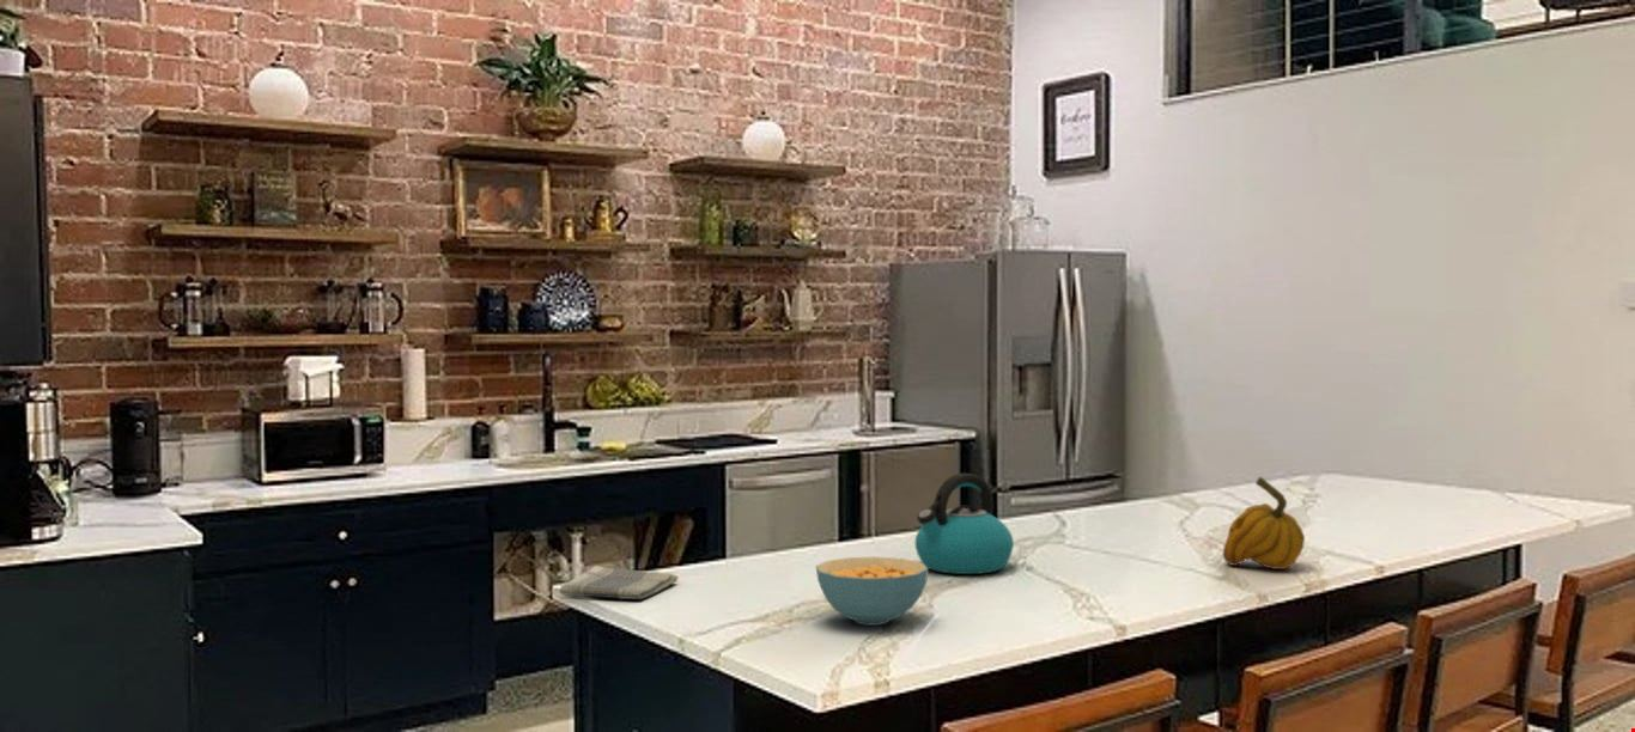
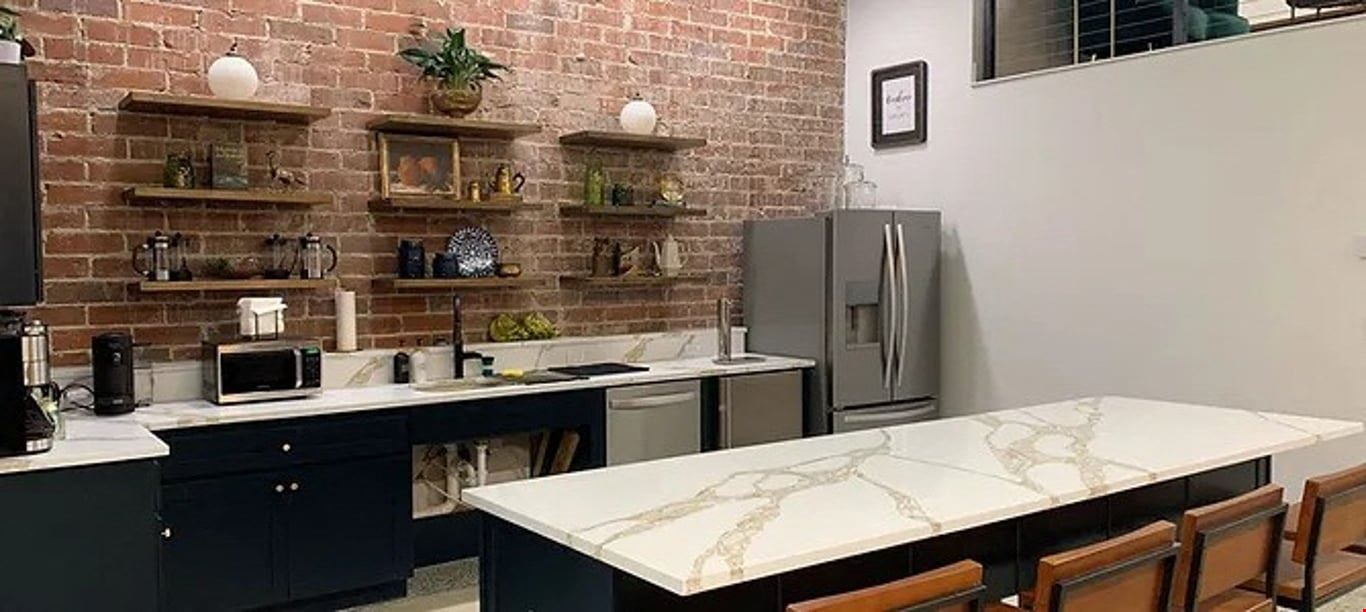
- dish towel (620, 581)
- pumpkin (1263, 520)
- cereal bowl (871, 593)
- kettle (959, 520)
